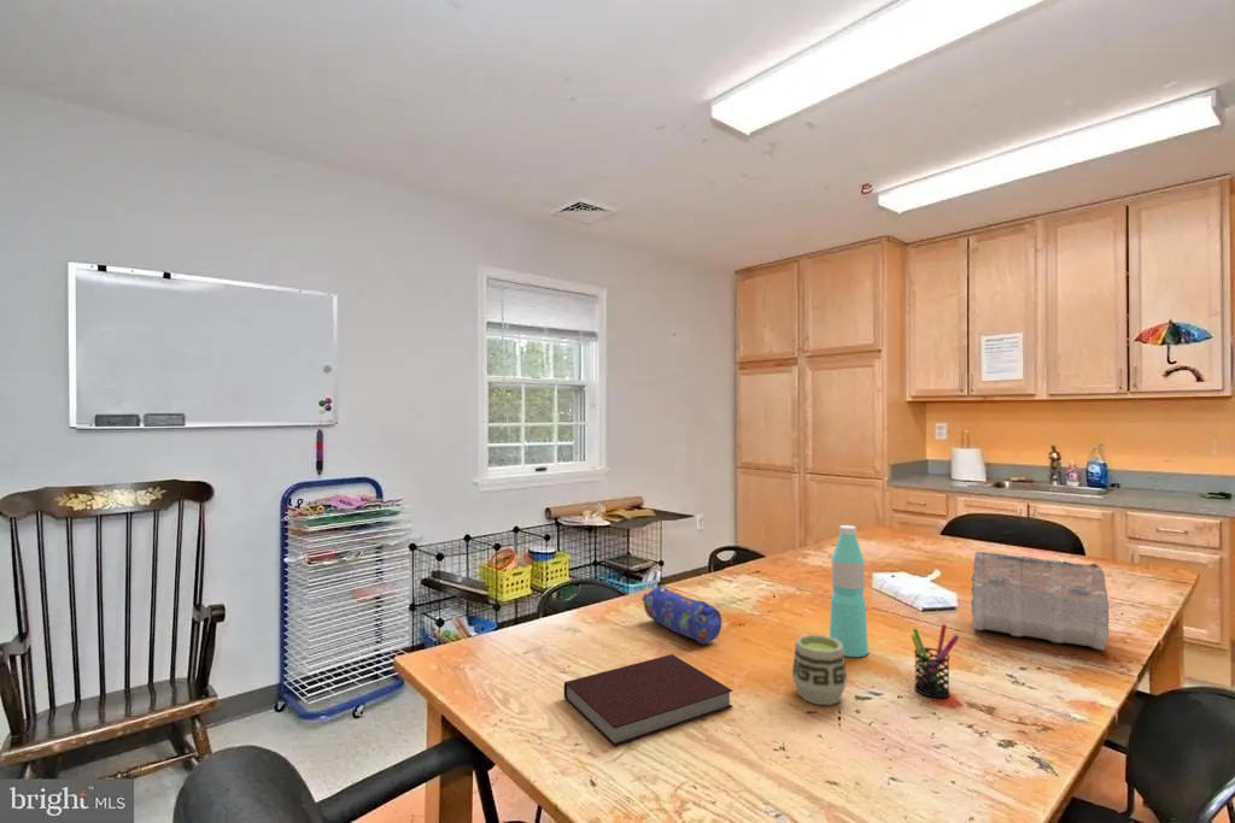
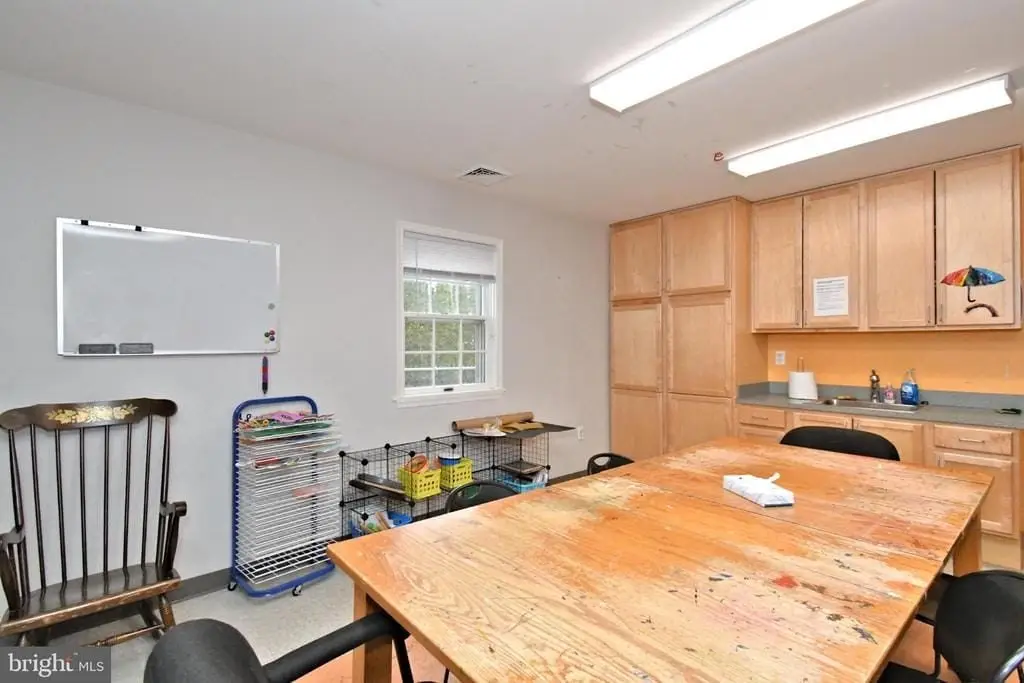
- pencil case (680, 611)
- pen holder (930, 657)
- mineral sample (1035, 595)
- water bottle (848, 588)
- notebook (646, 694)
- cup (819, 669)
